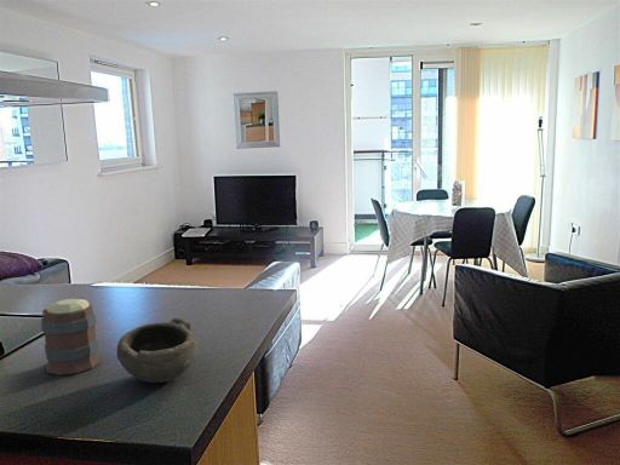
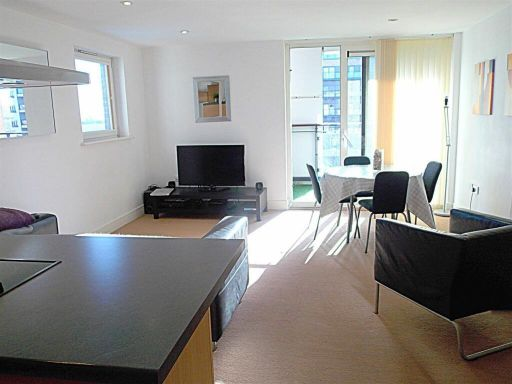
- bowl (163, 352)
- mug (68, 329)
